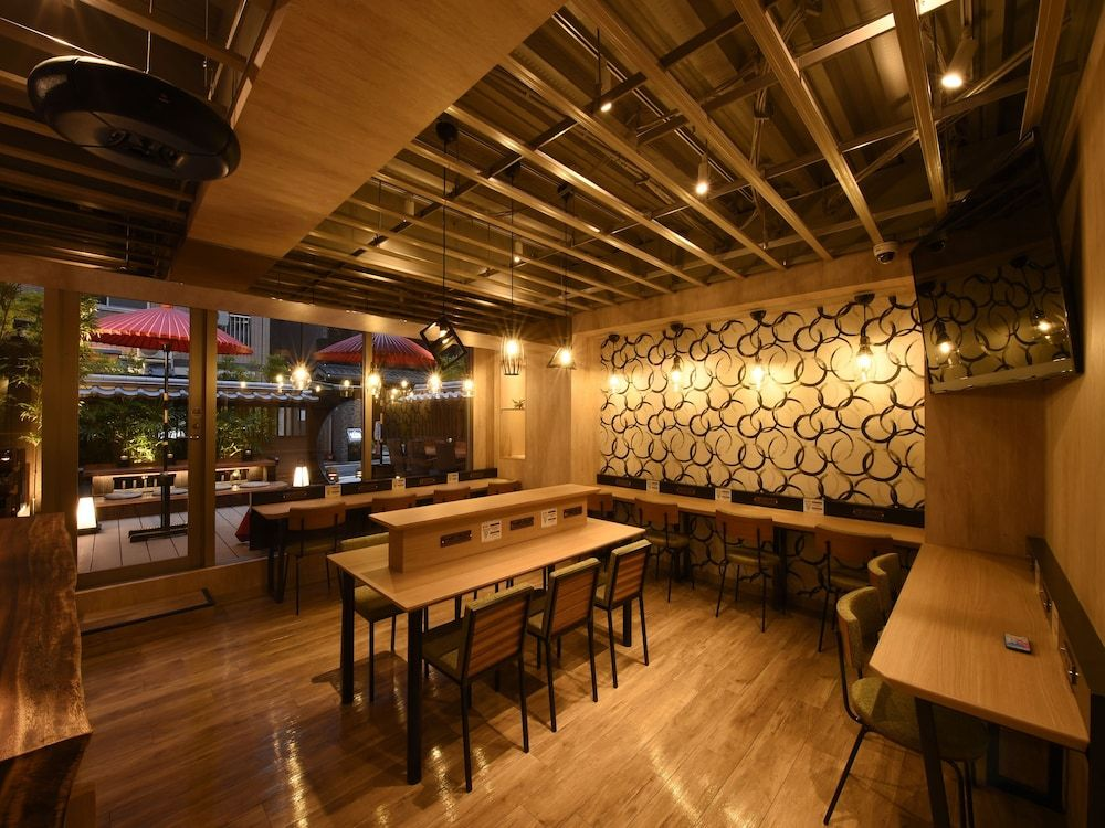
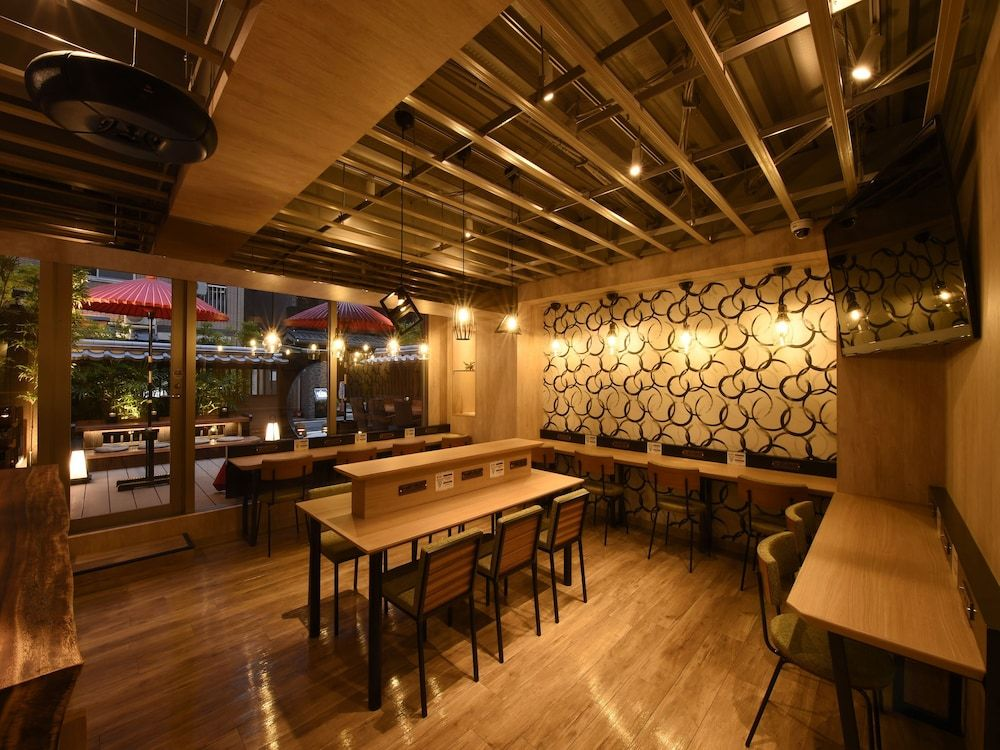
- smartphone (1017, 643)
